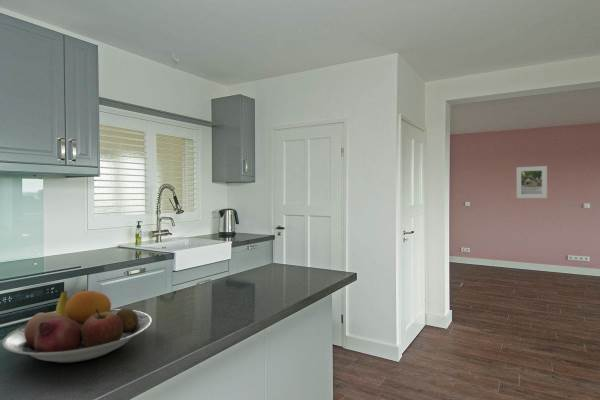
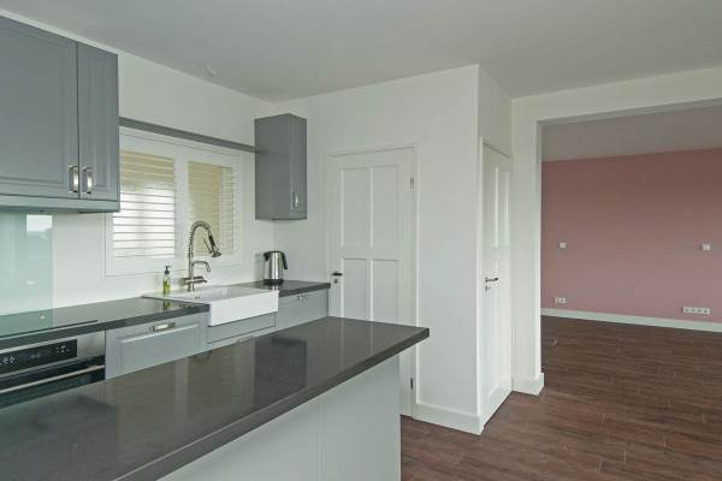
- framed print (531, 182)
- fruit bowl (83, 322)
